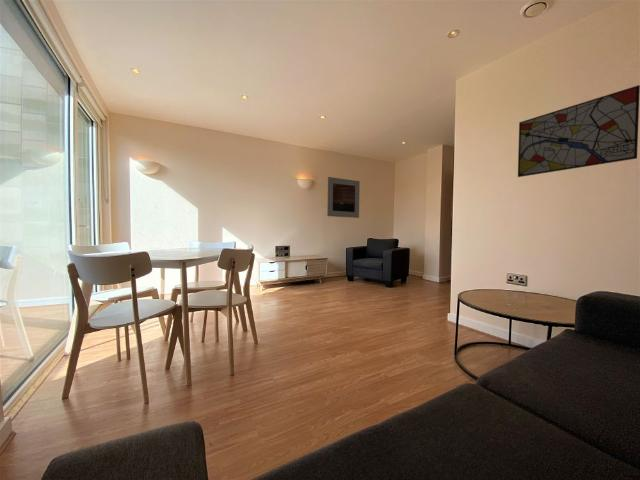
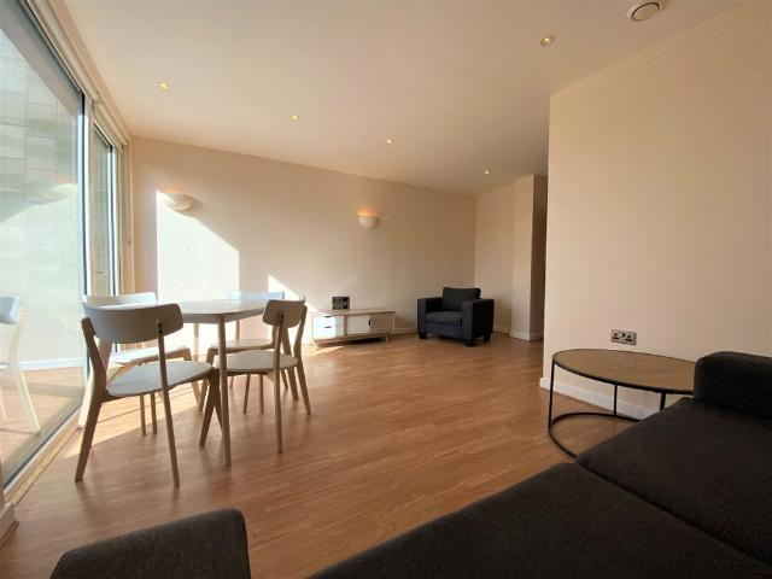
- wall art (569, 137)
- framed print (344, 198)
